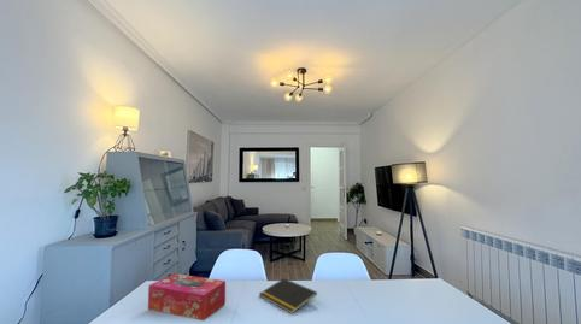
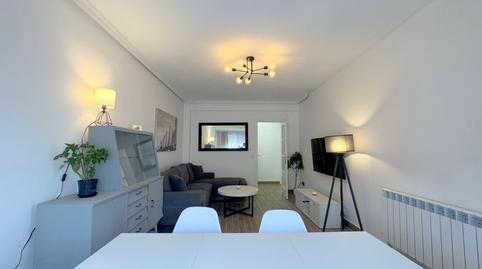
- notepad (287, 294)
- tissue box (187, 294)
